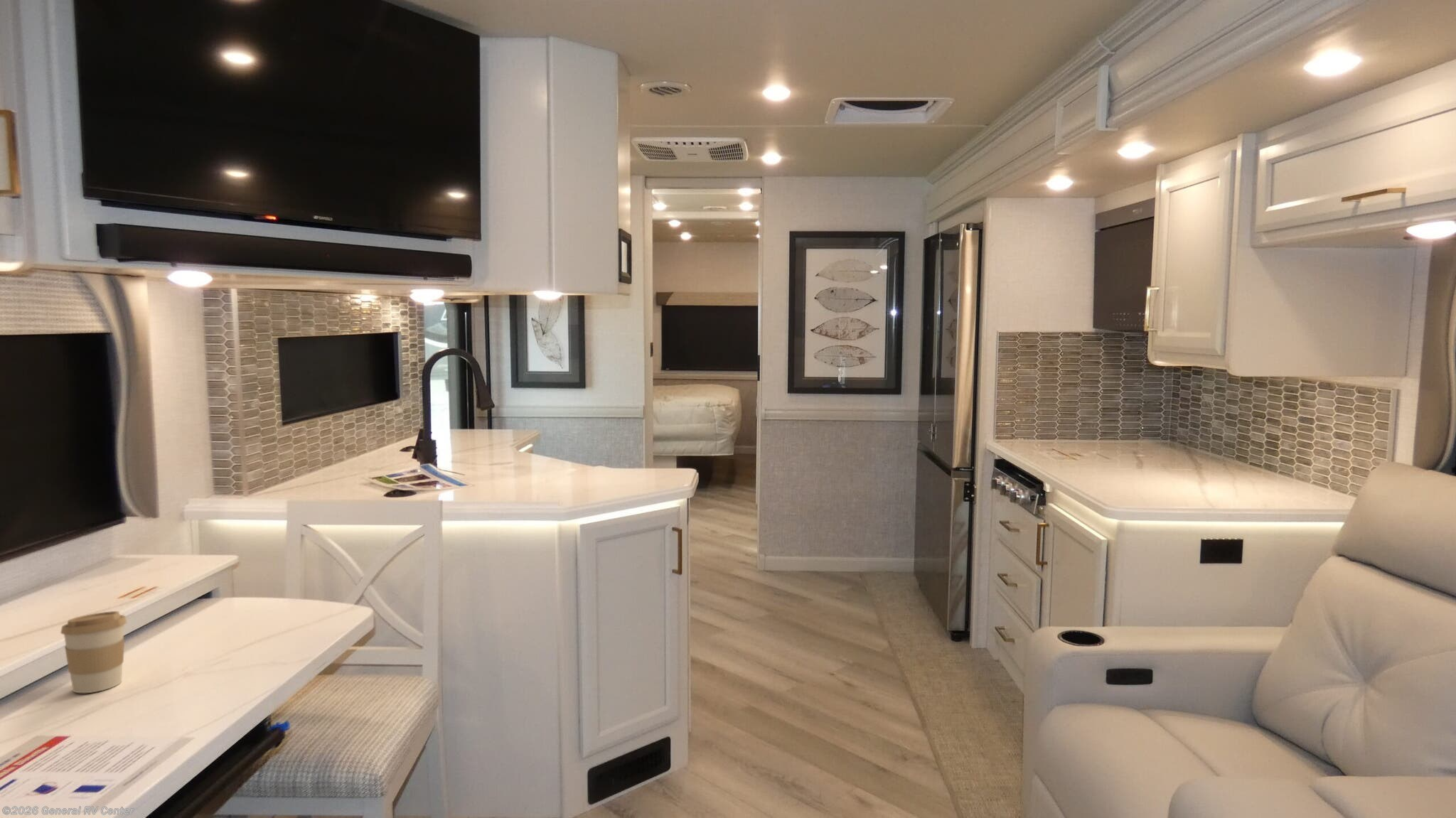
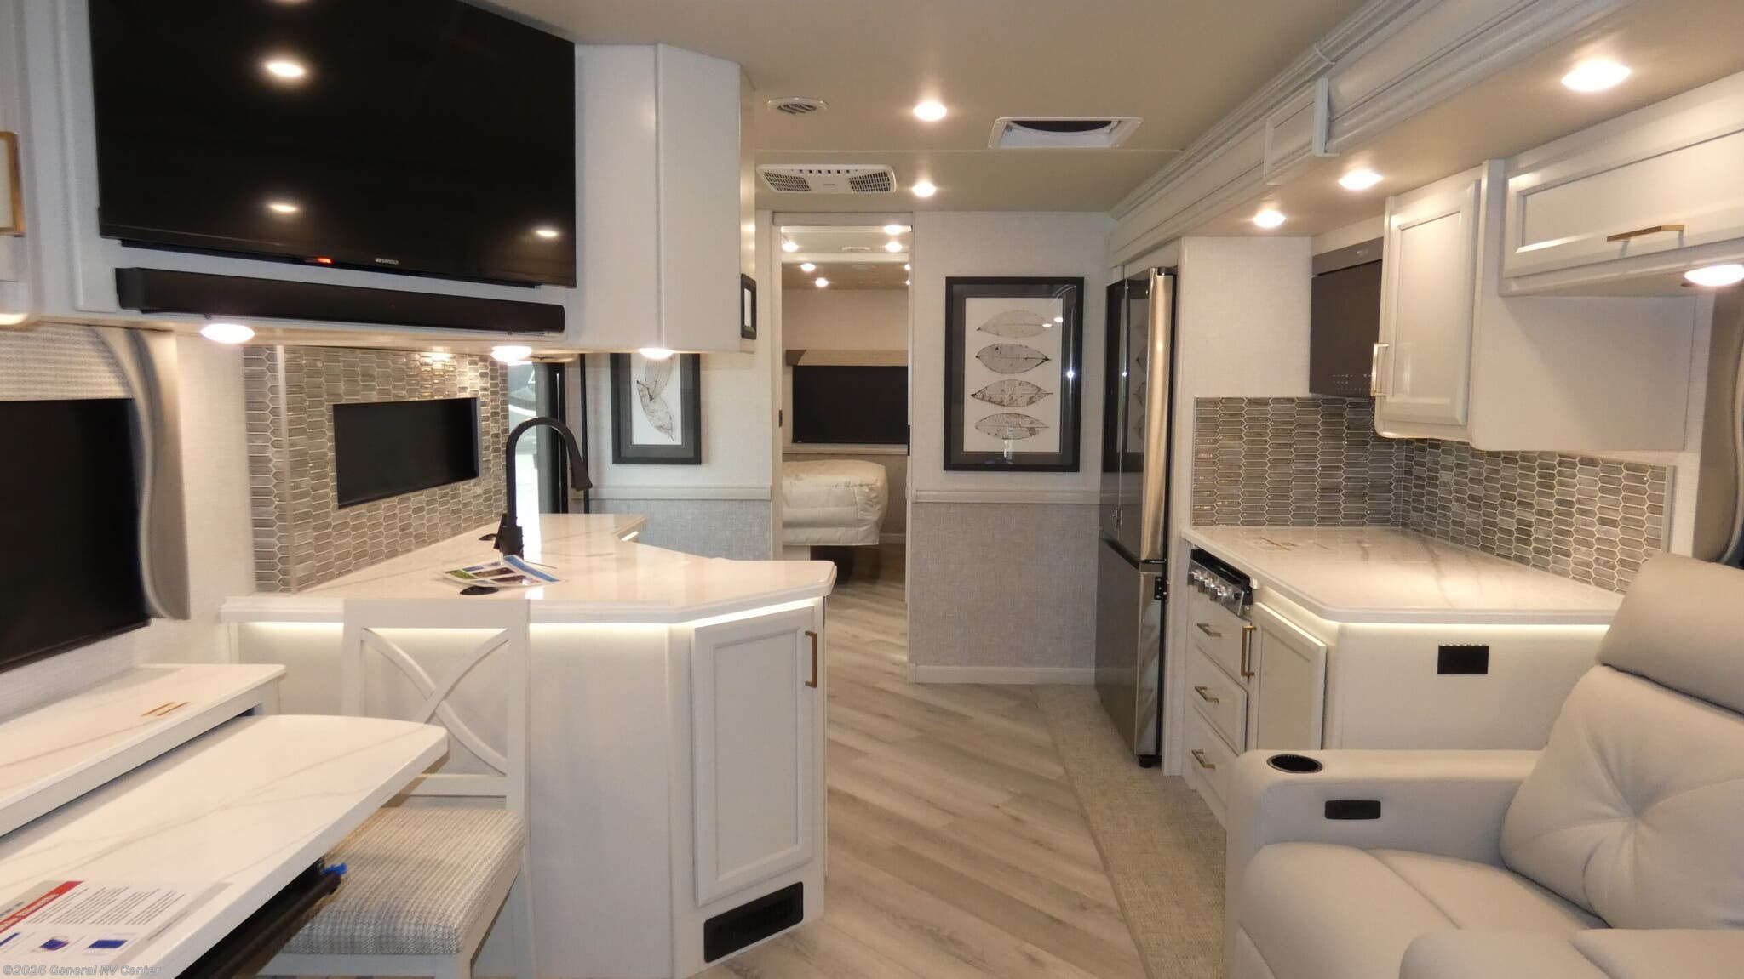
- coffee cup (95, 650)
